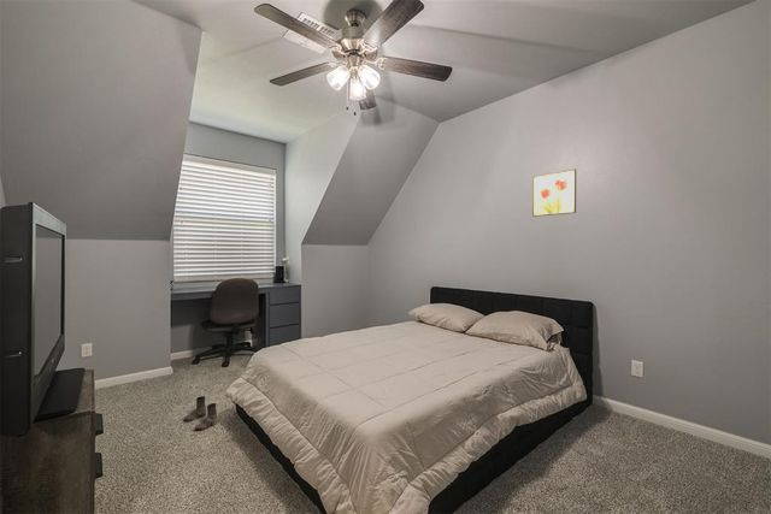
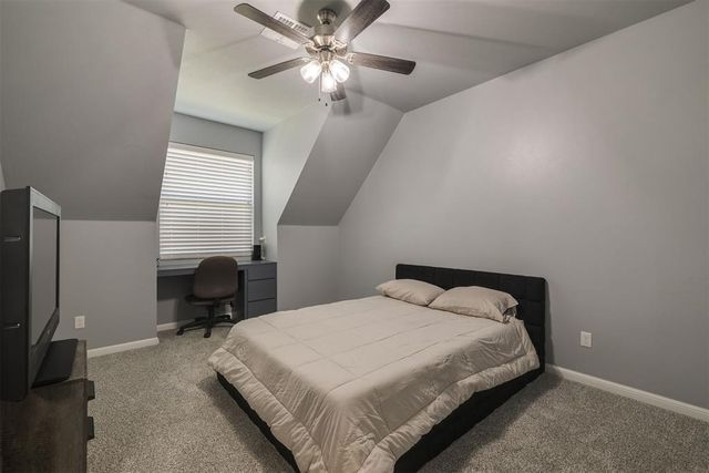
- boots (200, 412)
- wall art (553, 194)
